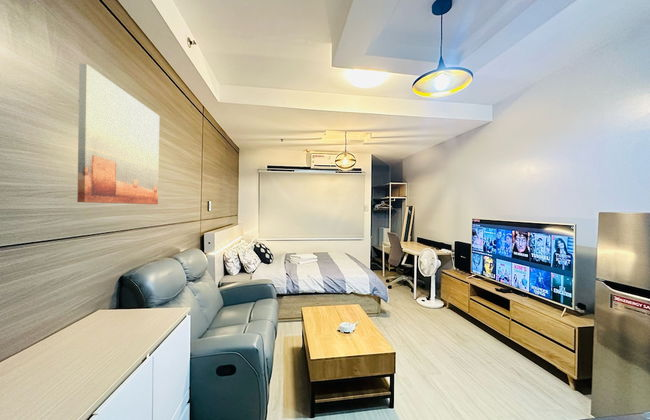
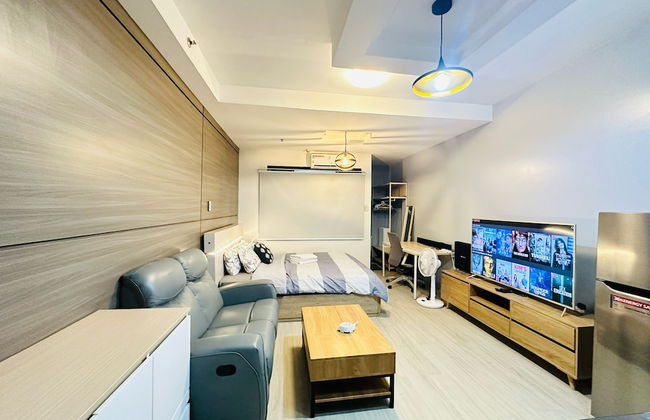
- wall art (127, 149)
